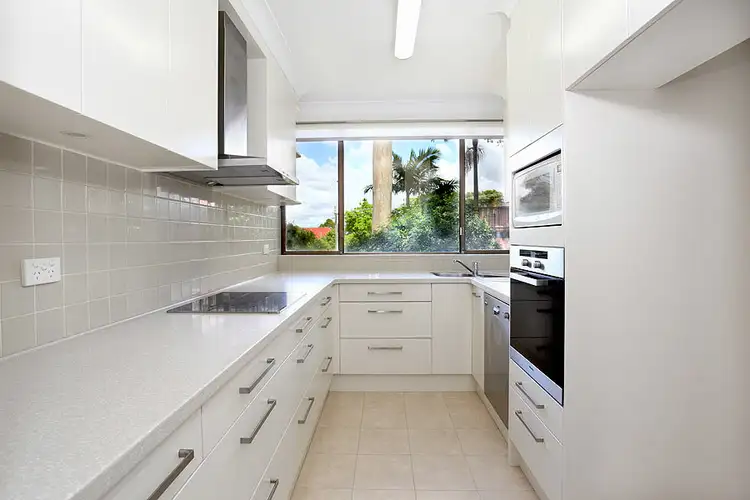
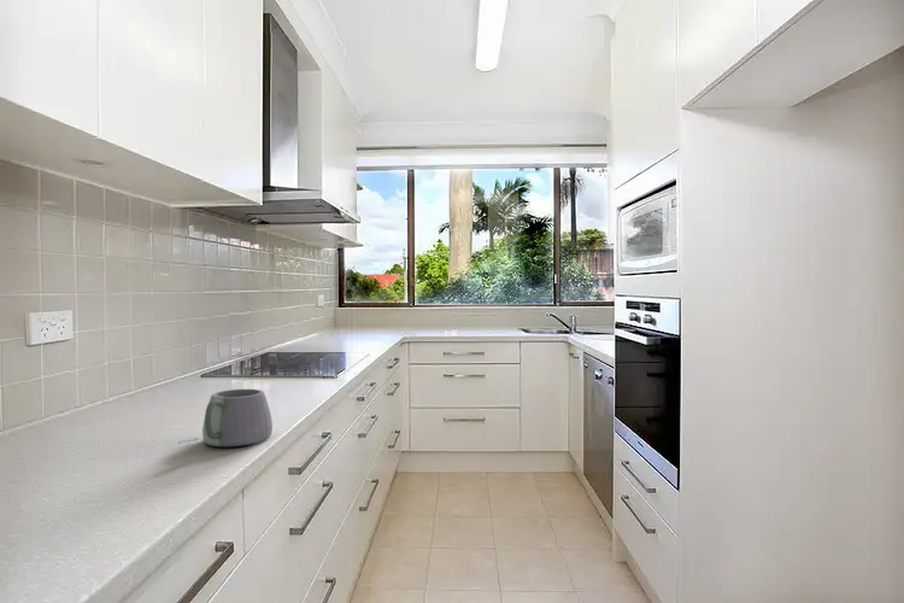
+ mug (225, 417)
